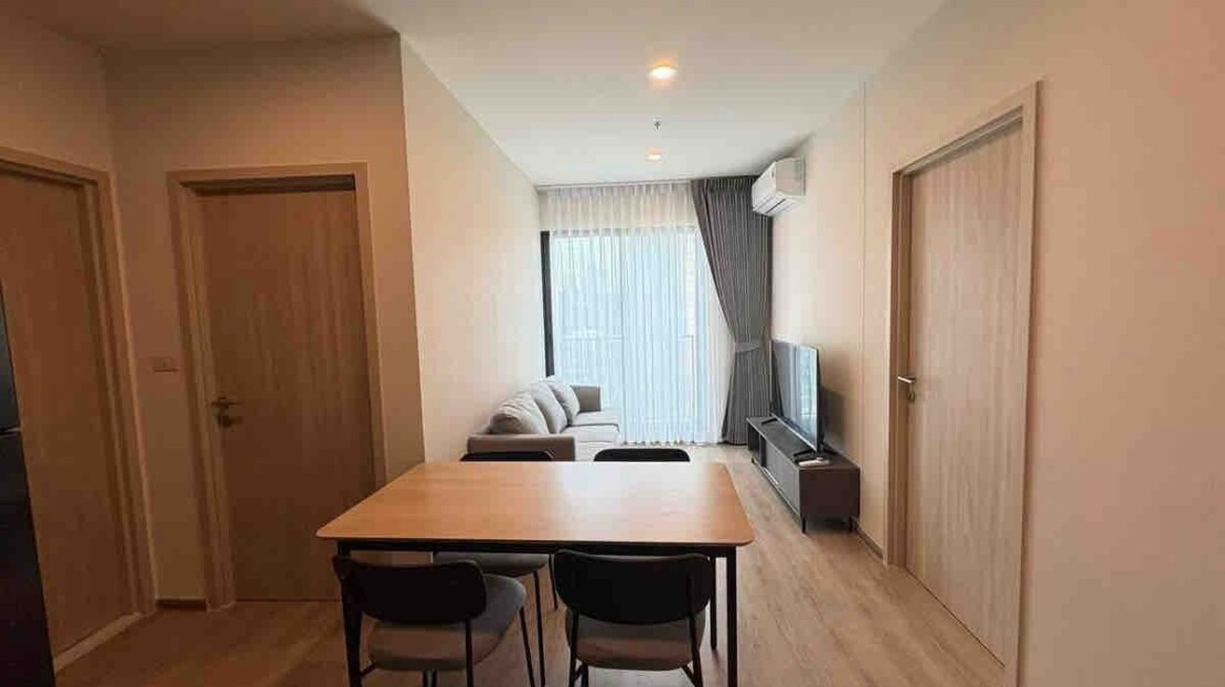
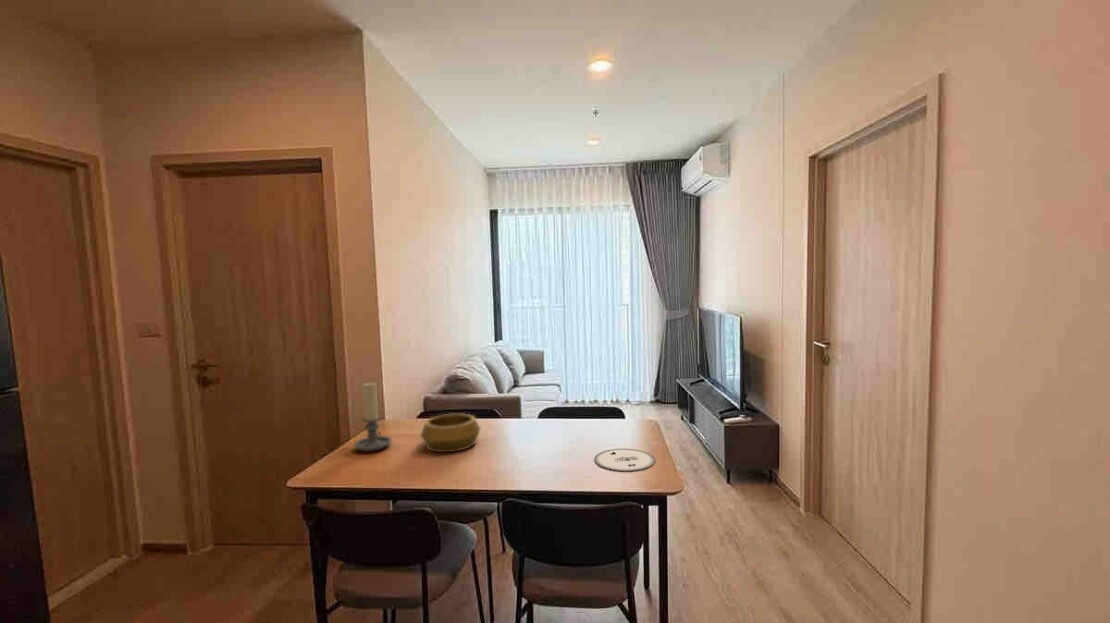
+ candle holder (372, 413)
+ decorative bowl (450, 432)
+ plate (624, 458)
